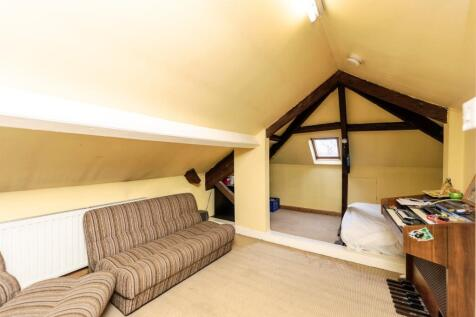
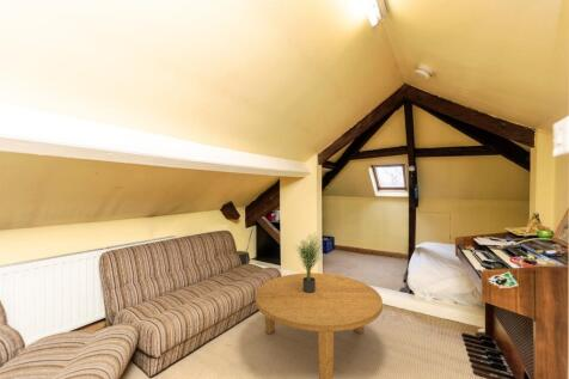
+ potted plant (307, 259)
+ coffee table (317, 319)
